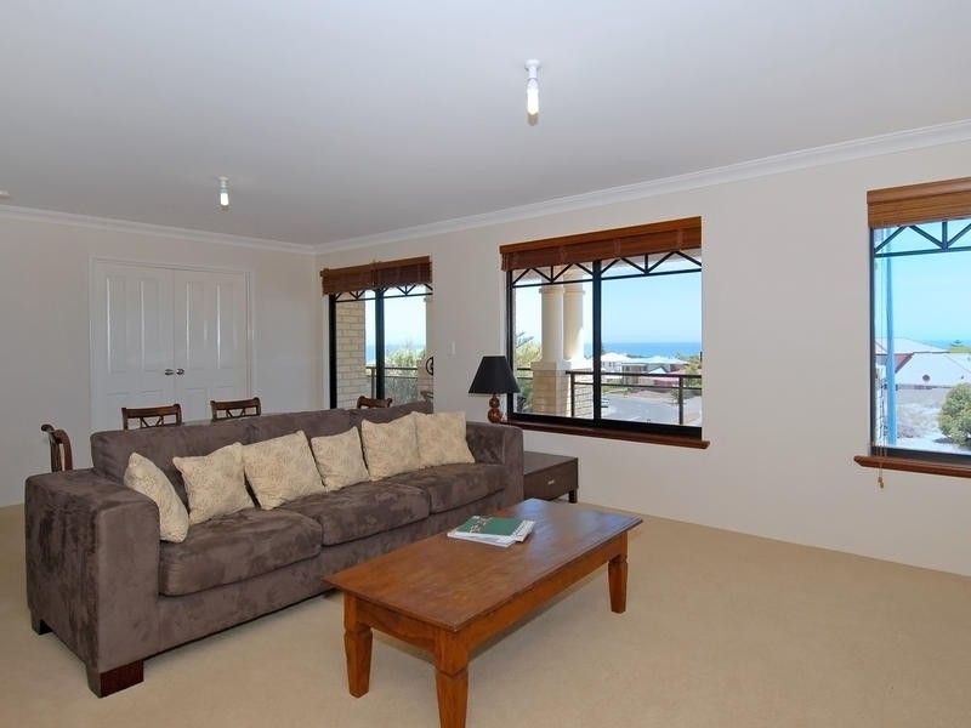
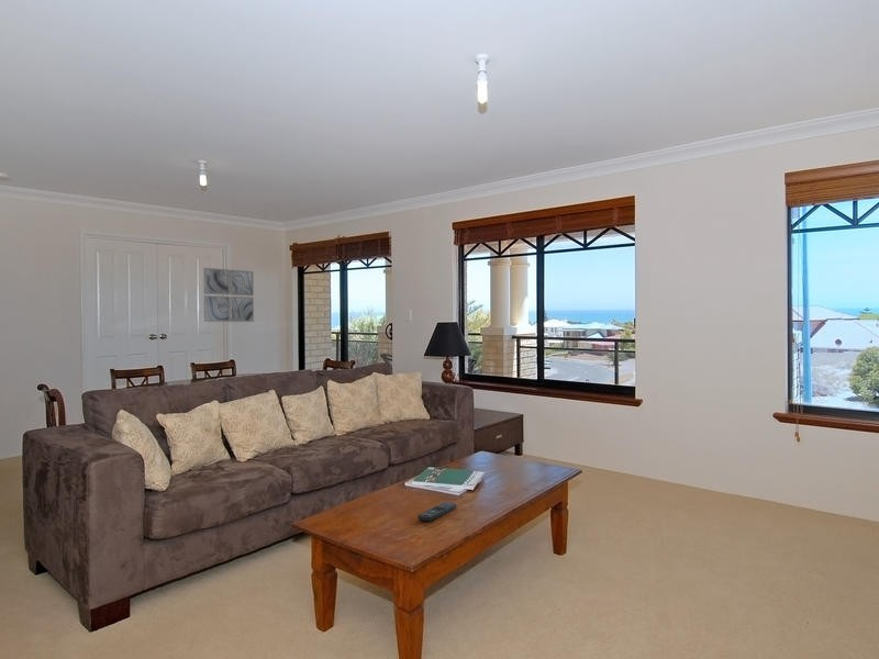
+ remote control (437, 511)
+ wall art (229, 294)
